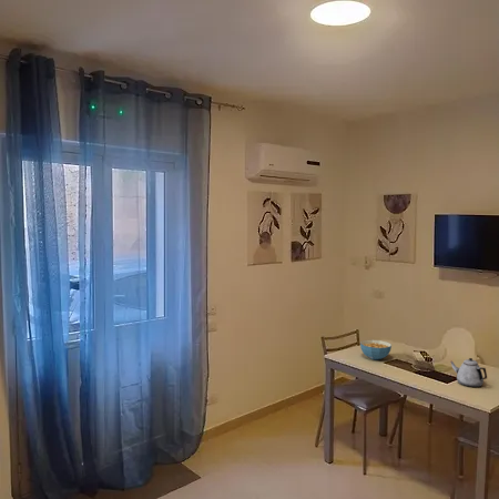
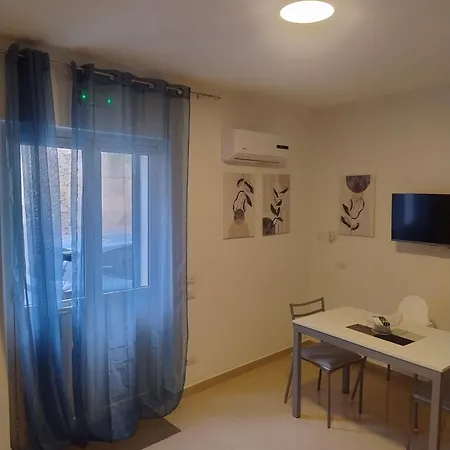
- cereal bowl (375, 350)
- teapot (467, 369)
